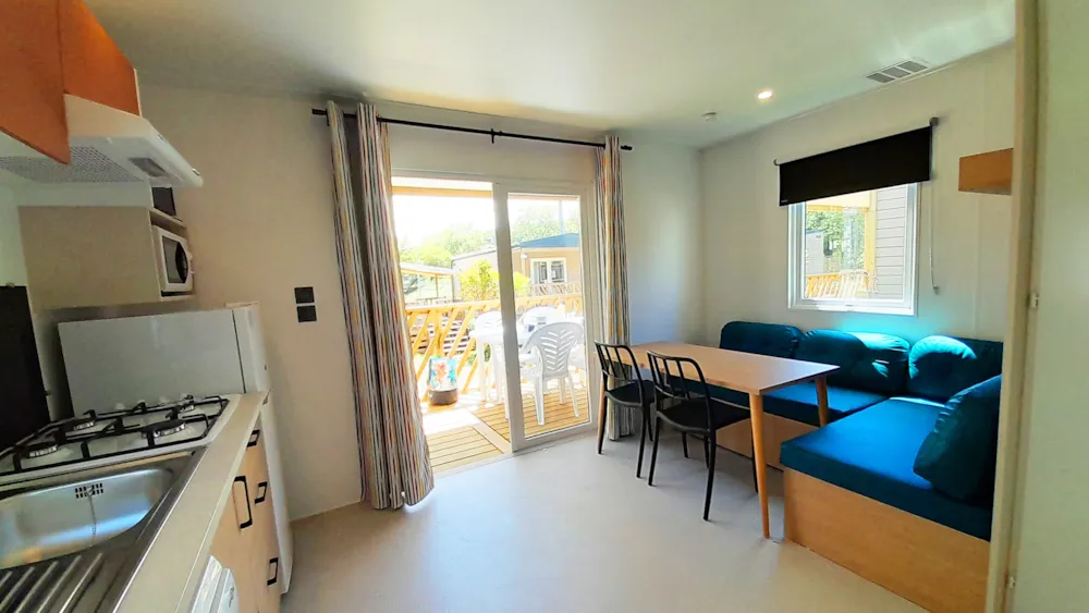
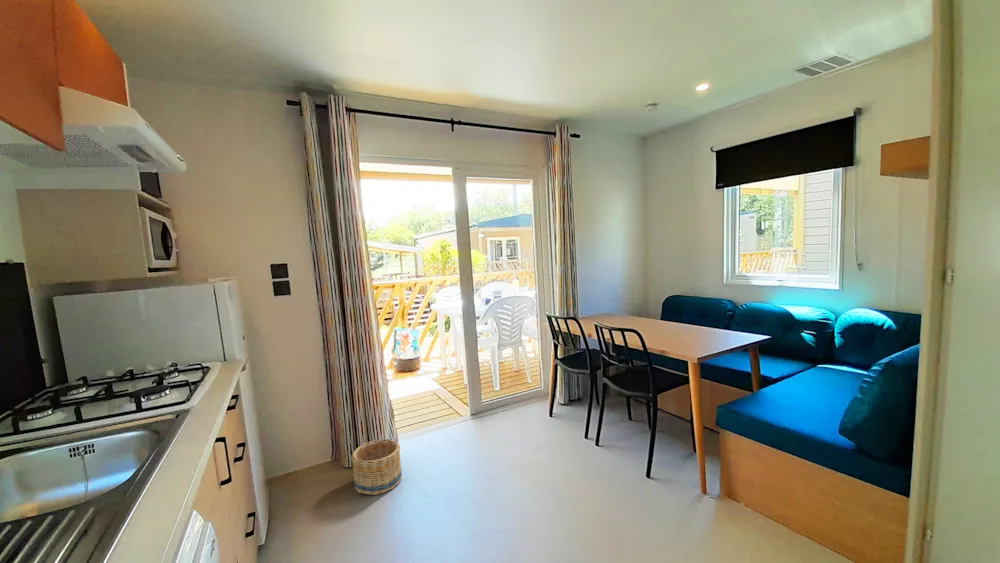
+ basket (377, 465)
